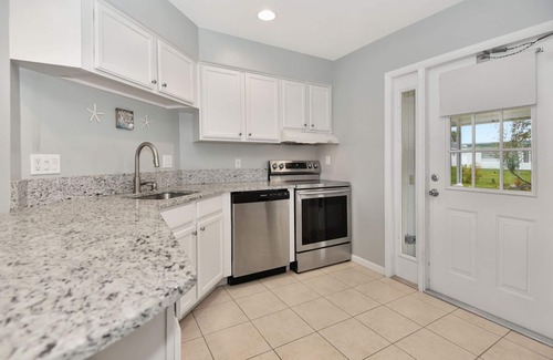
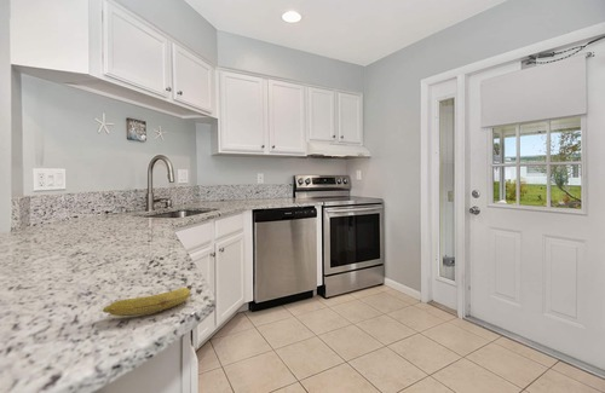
+ banana (155, 296)
